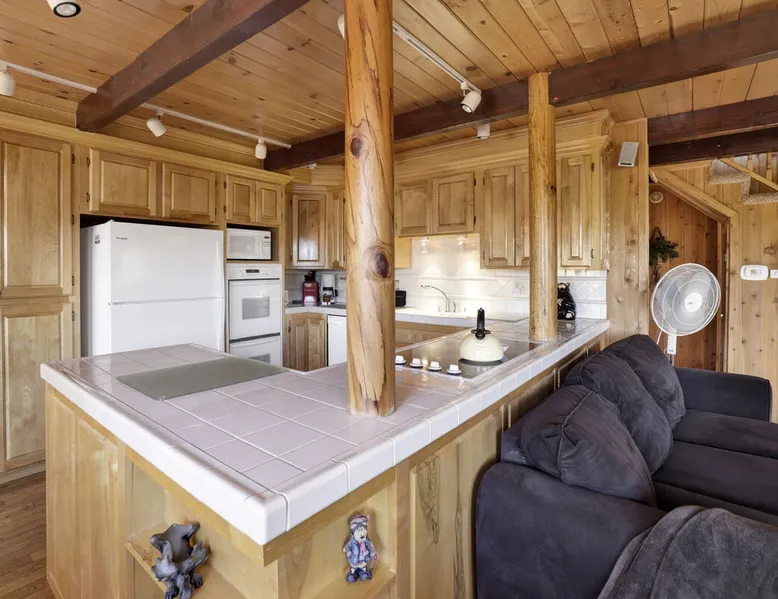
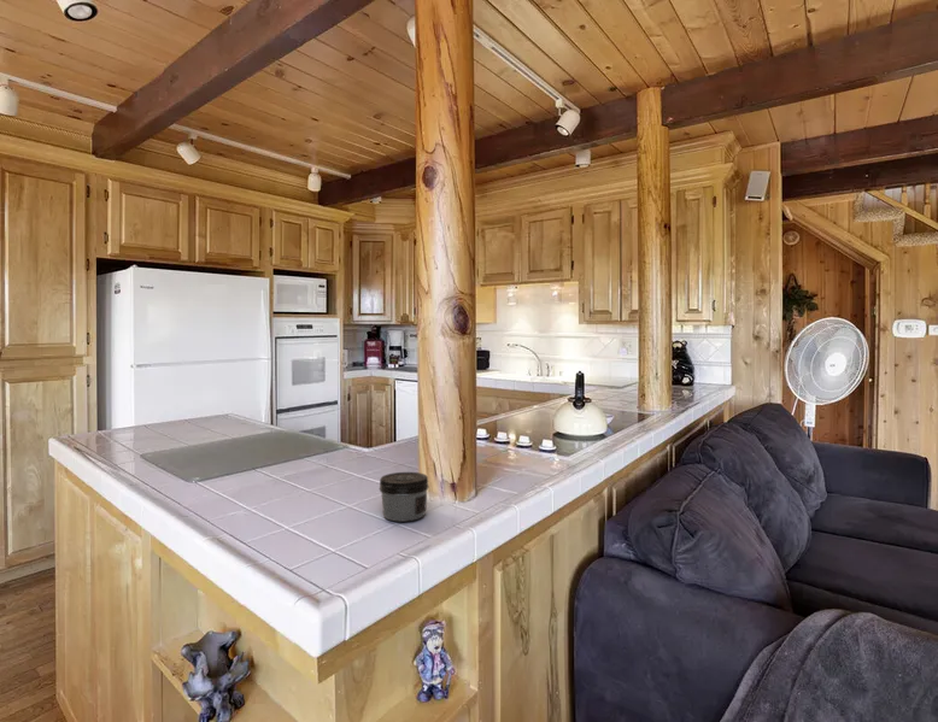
+ jar (404, 495)
